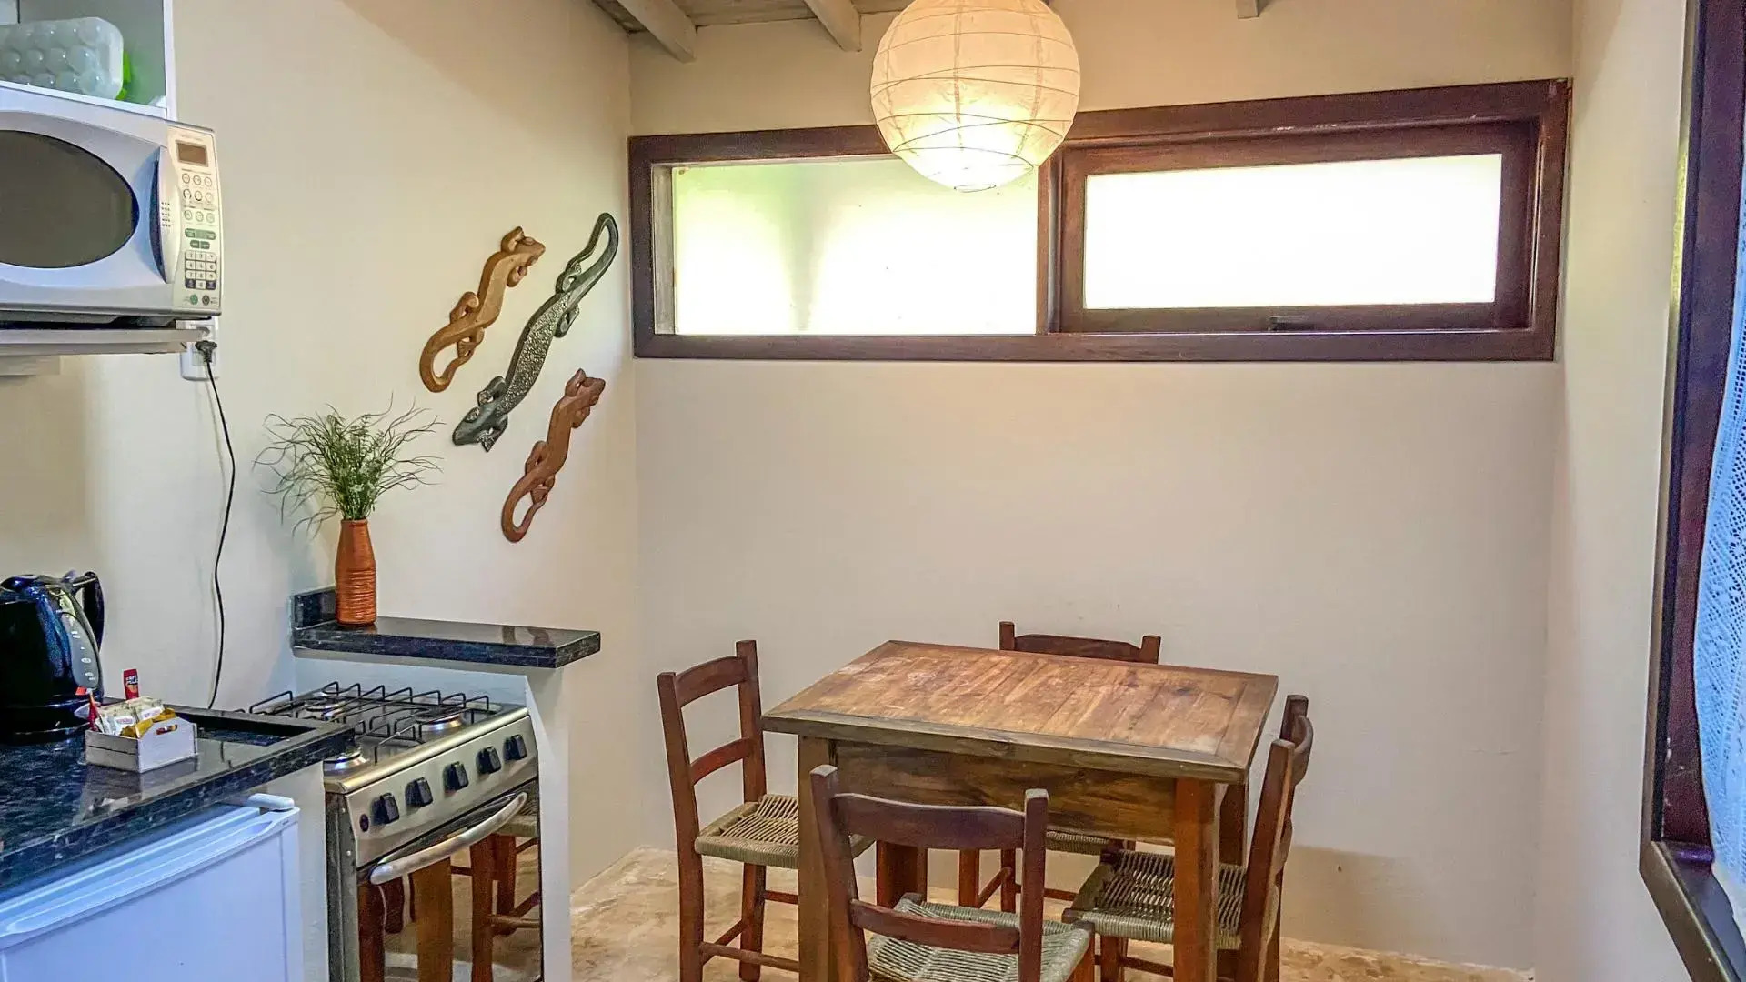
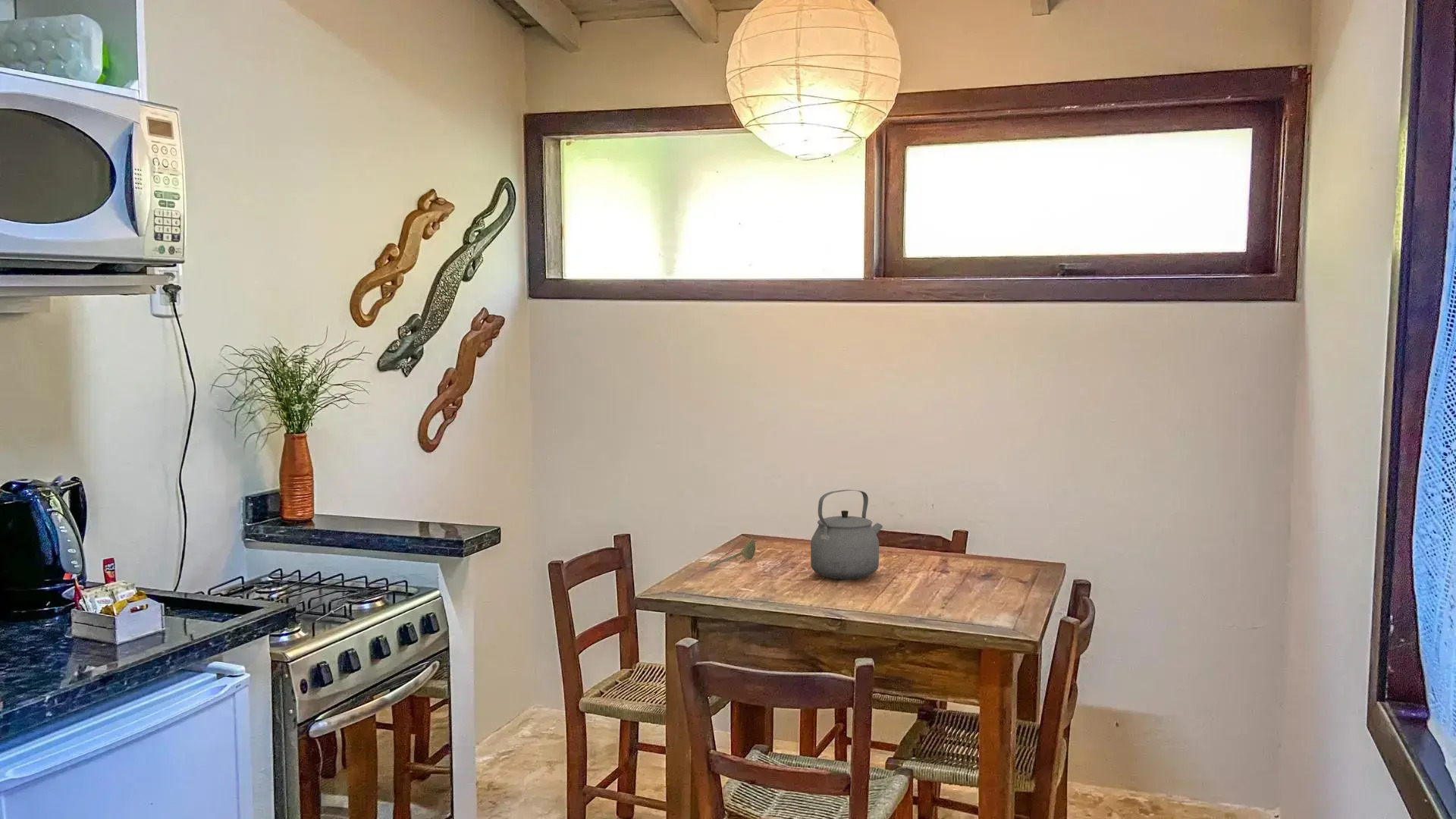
+ tea kettle (851, 531)
+ soupspoon (736, 554)
